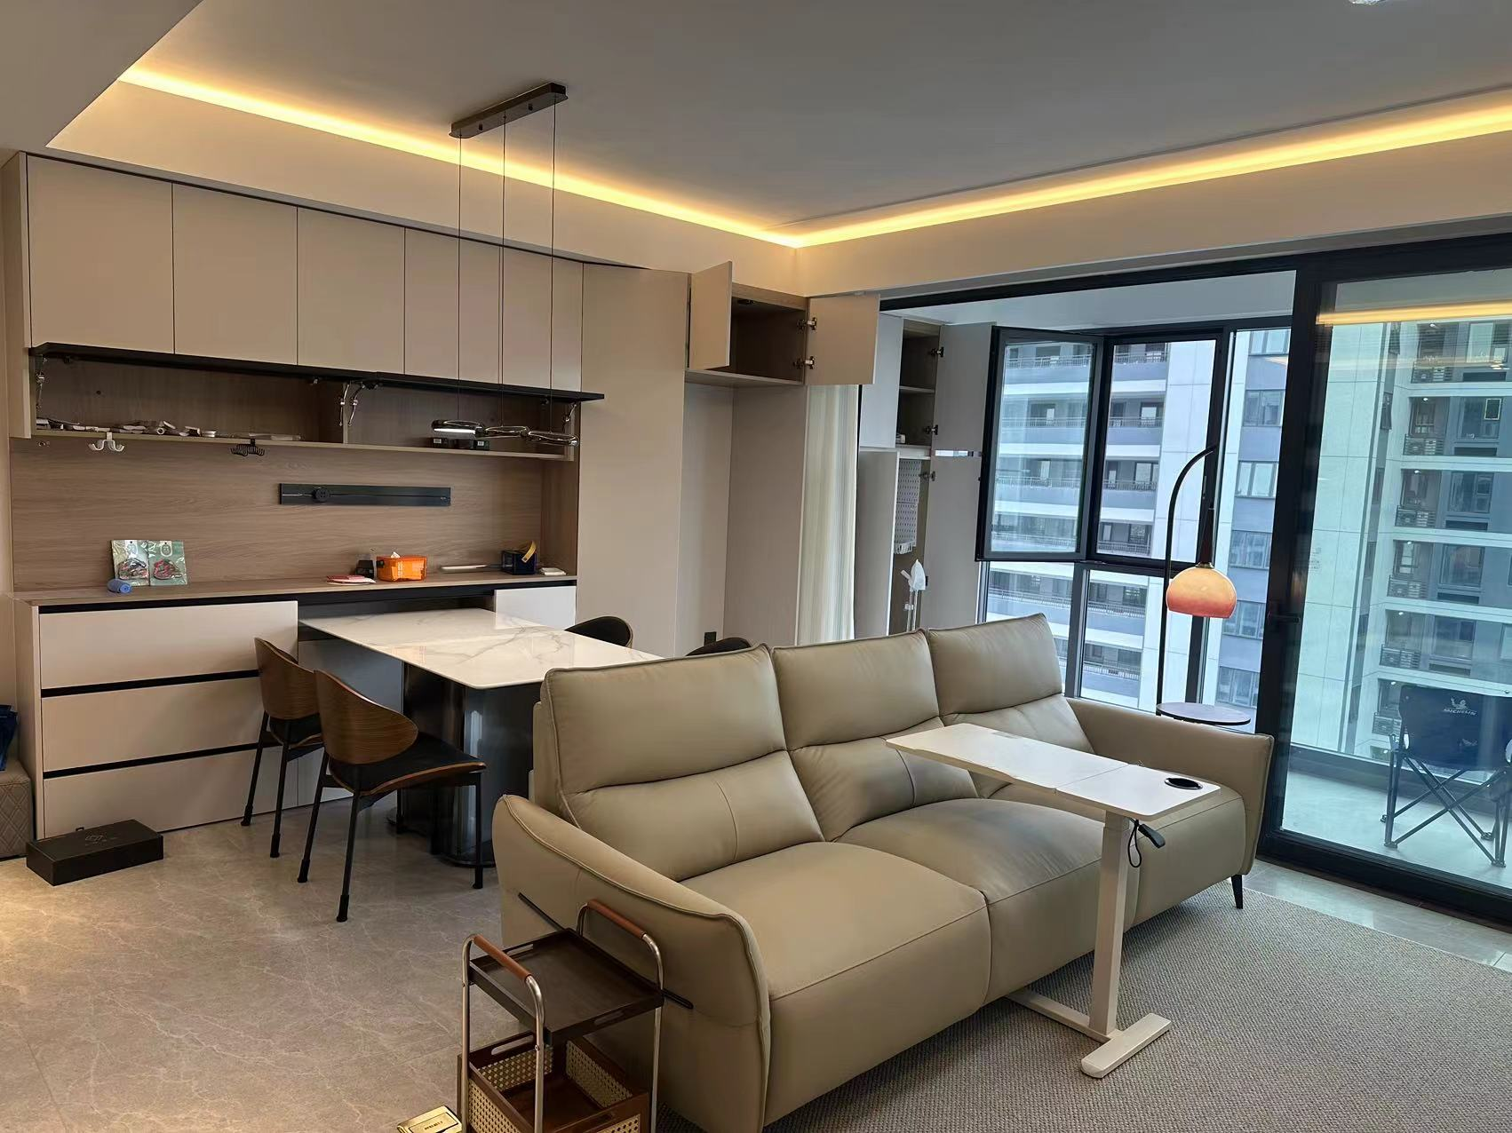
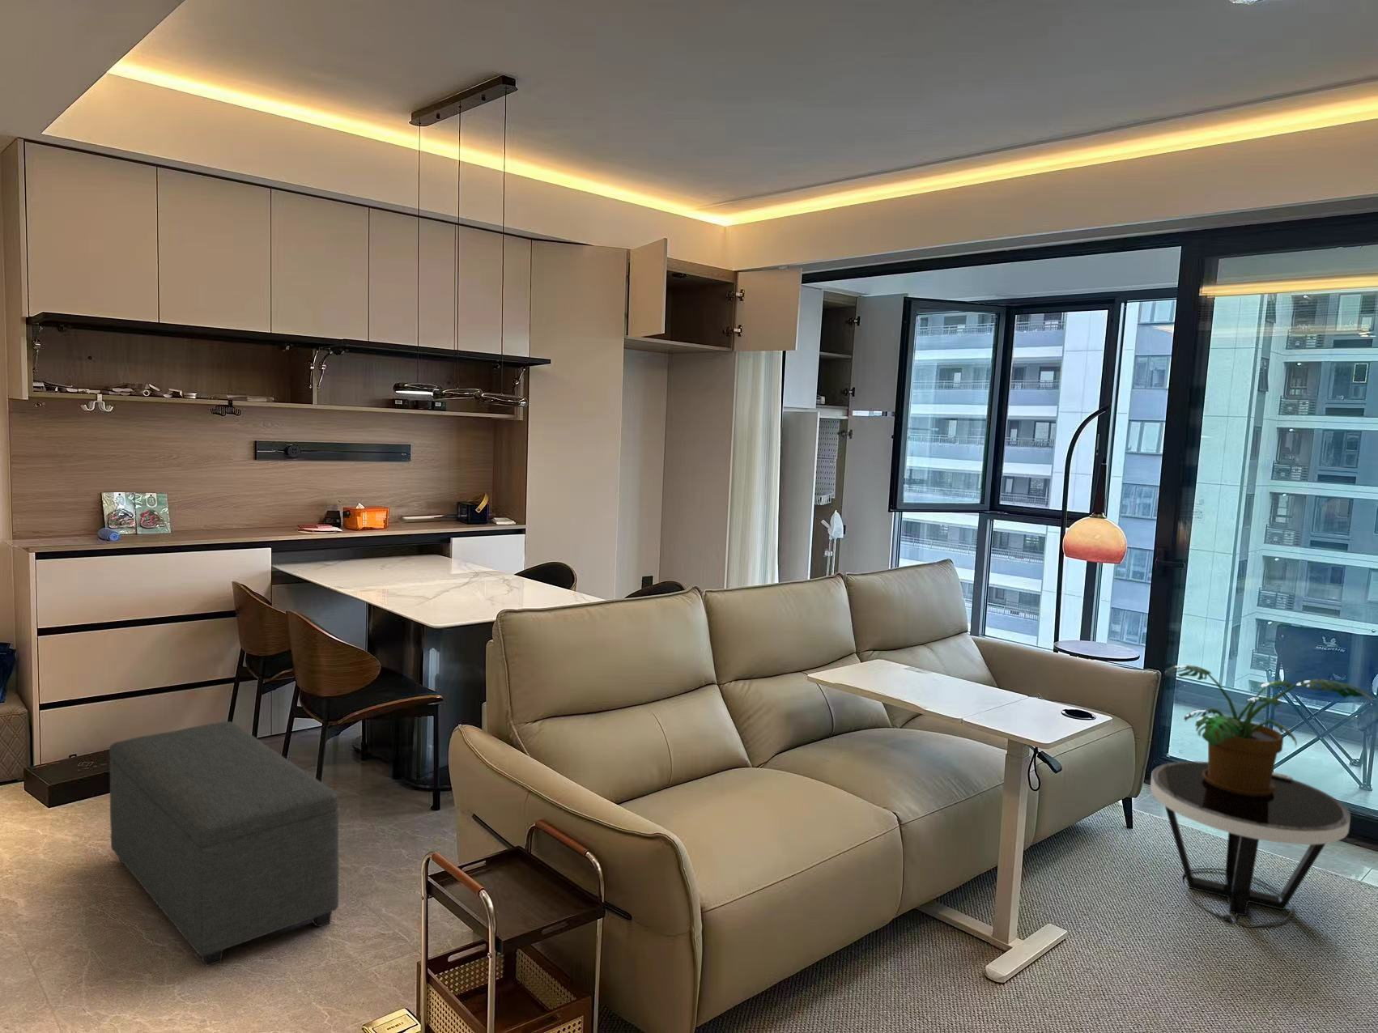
+ potted plant (1254, 729)
+ ottoman (218, 826)
+ side table (1240, 843)
